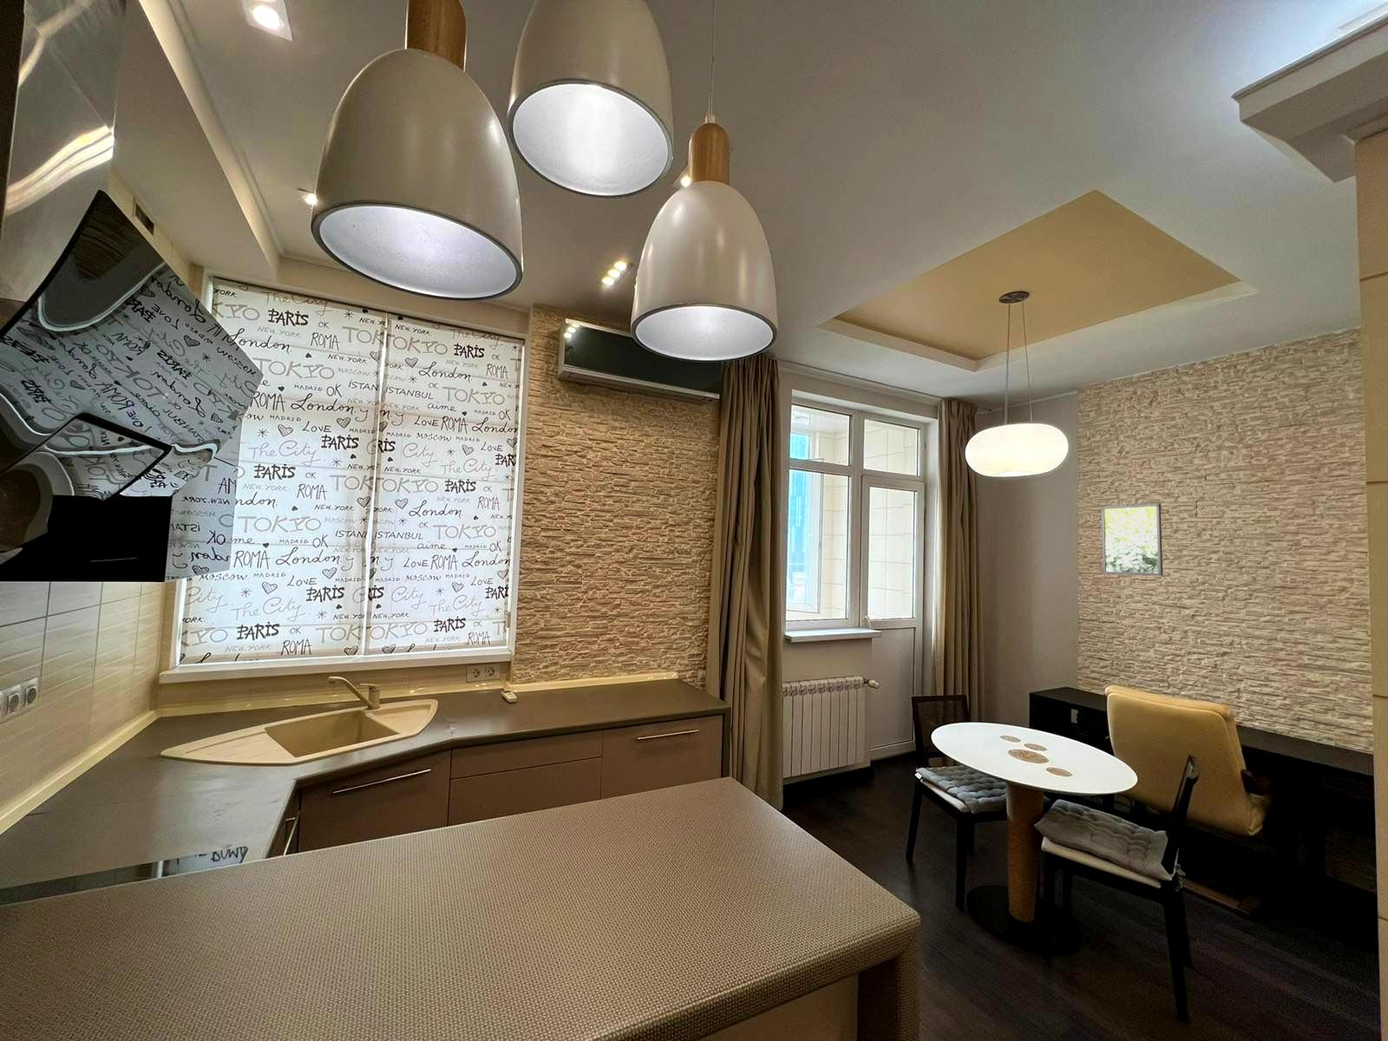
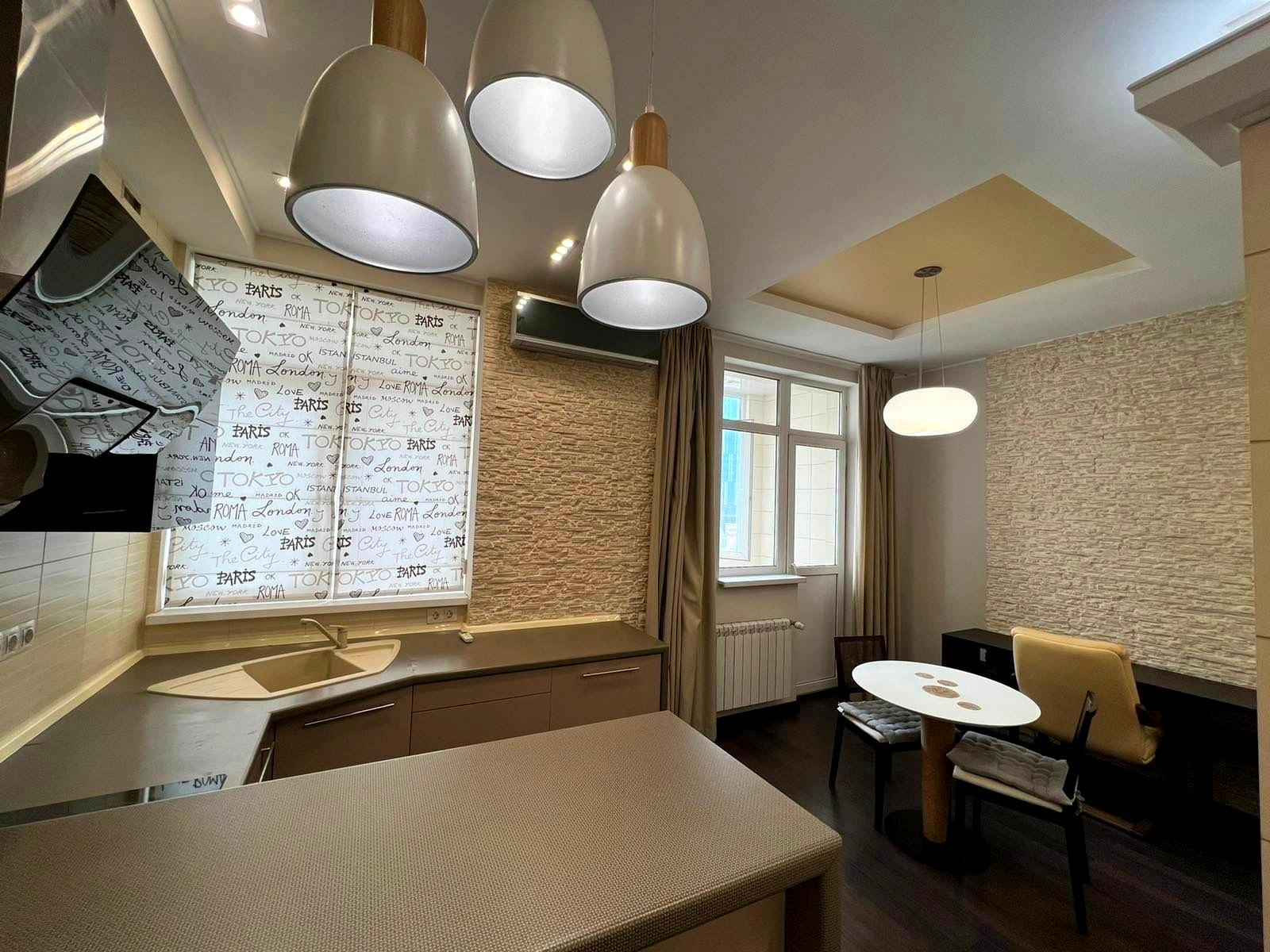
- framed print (1130, 539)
